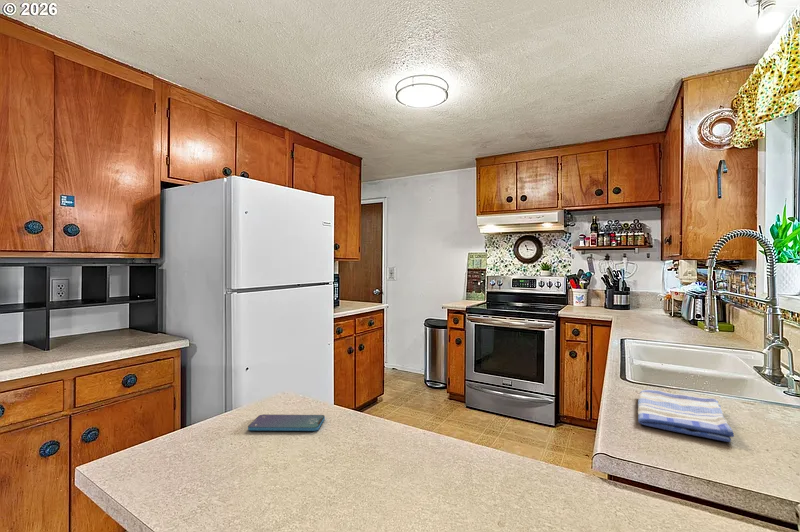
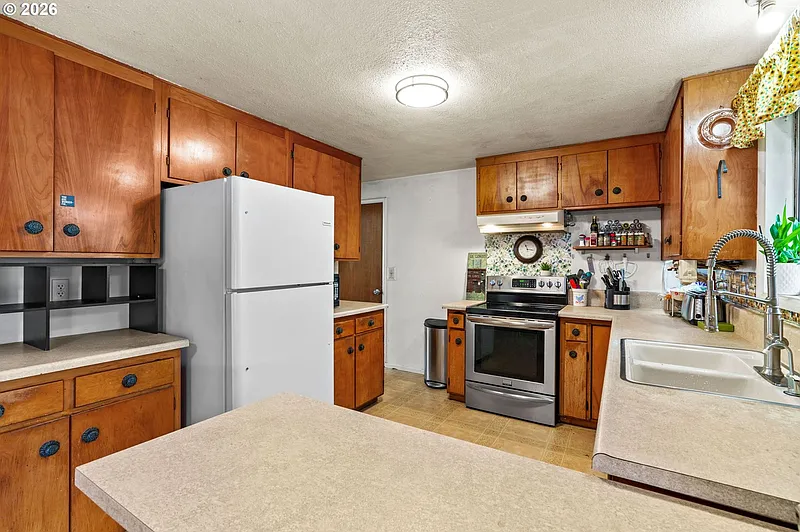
- smartphone (287, 422)
- dish towel (680, 411)
